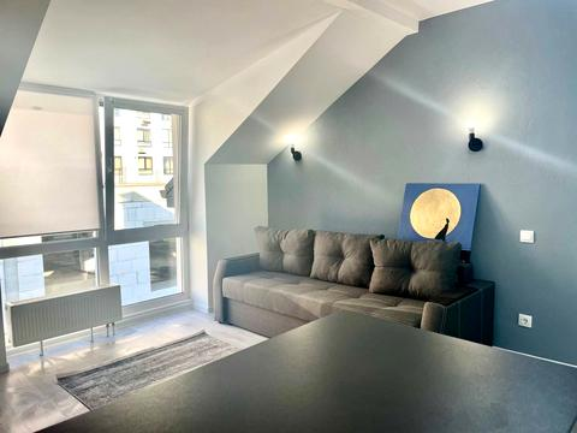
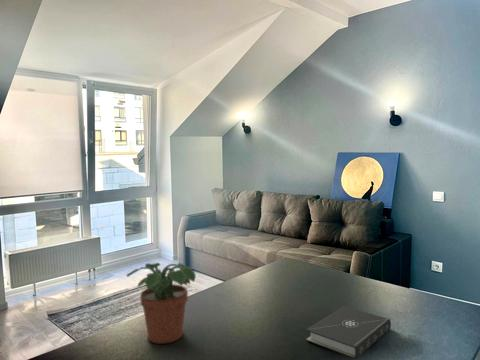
+ book (349, 329)
+ potted plant (161, 301)
